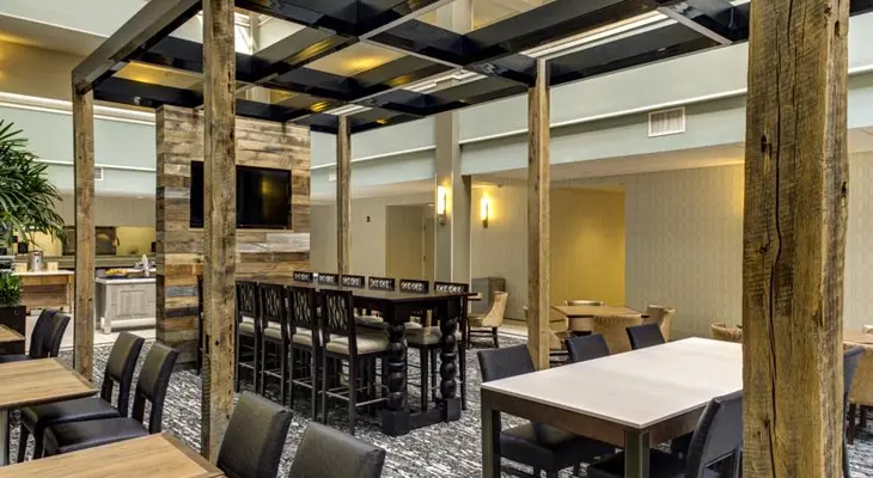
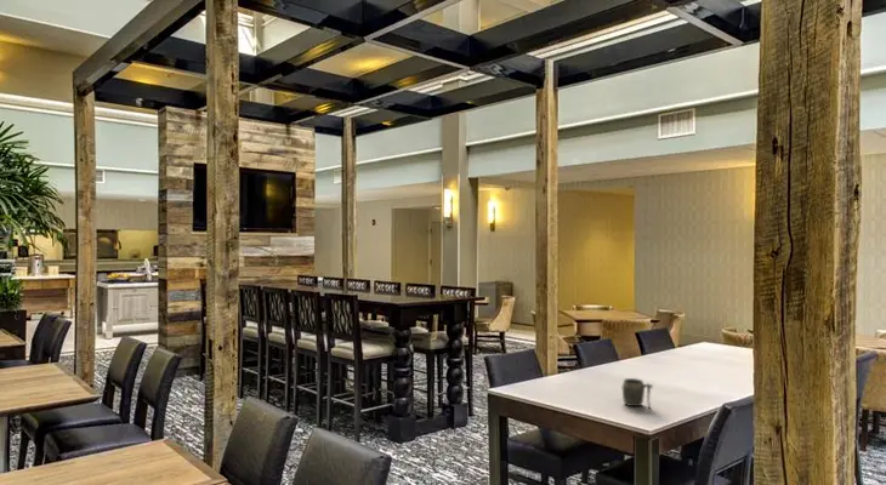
+ mug (637, 393)
